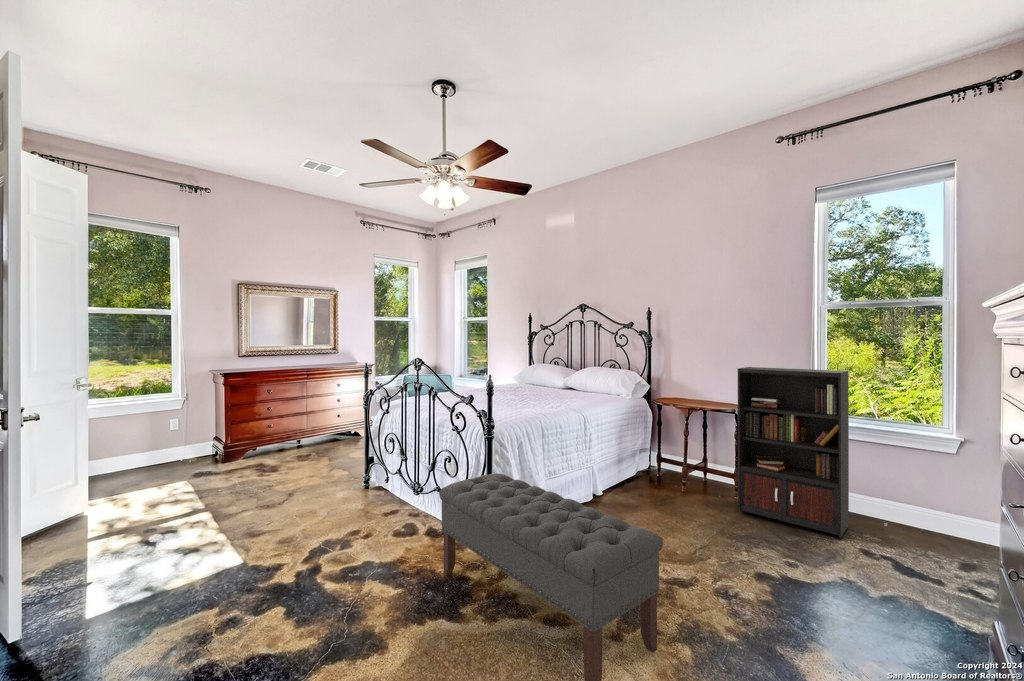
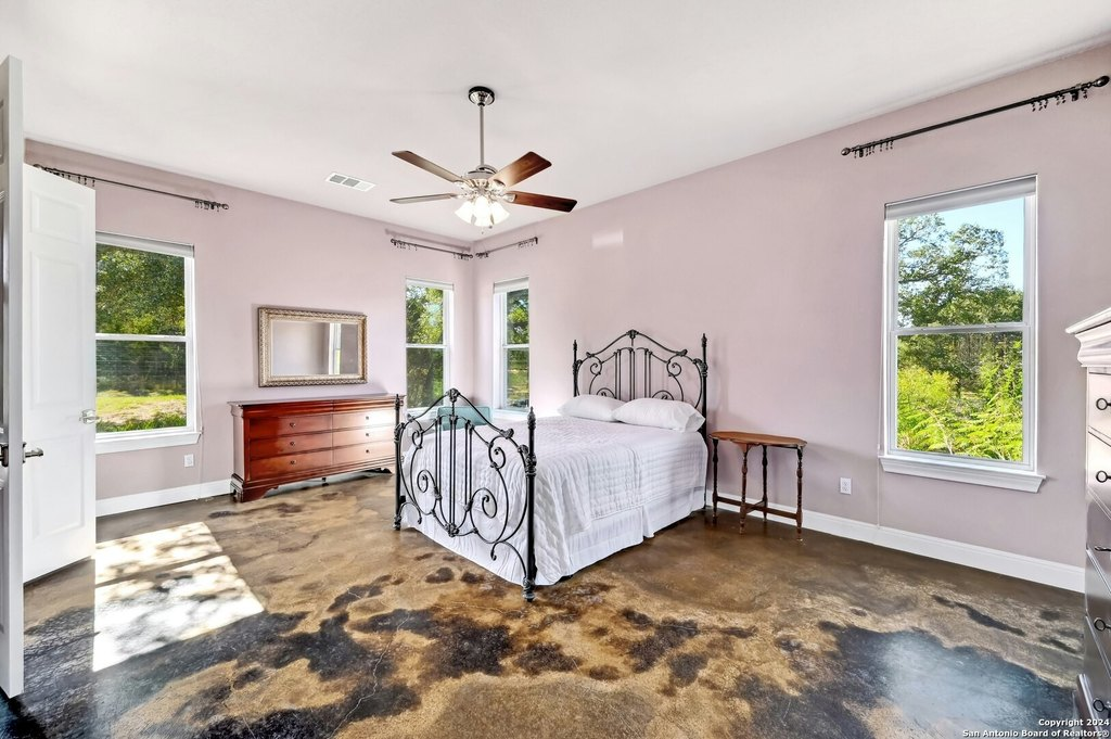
- bench (535, 555)
- bookcase (809, 444)
